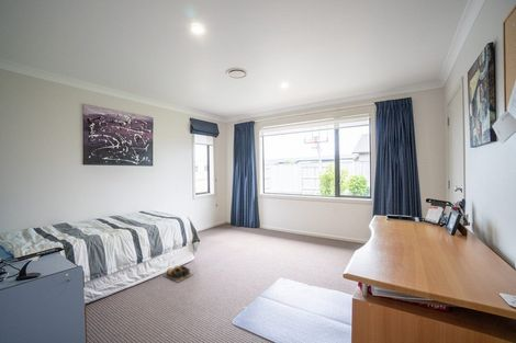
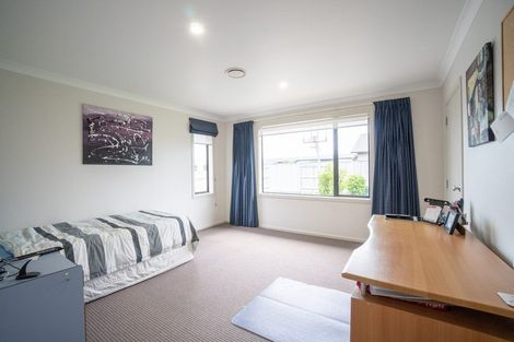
- shoes (178, 271)
